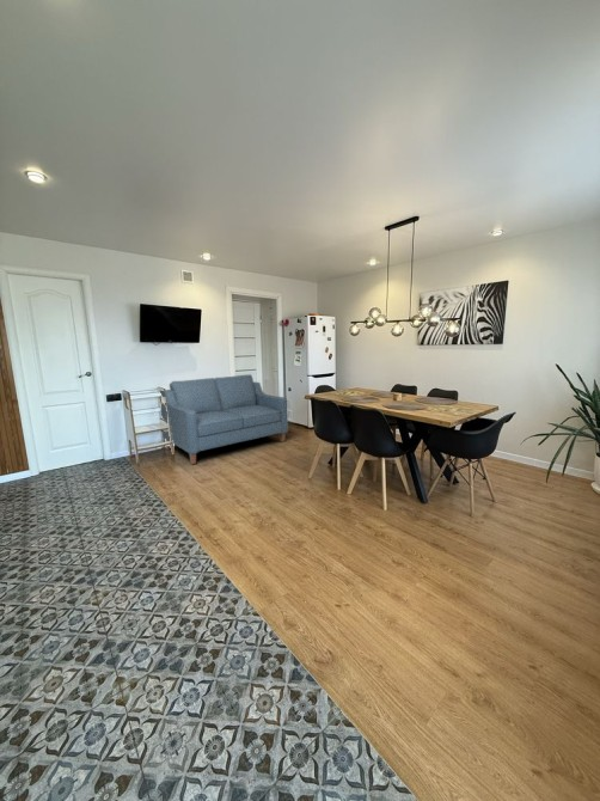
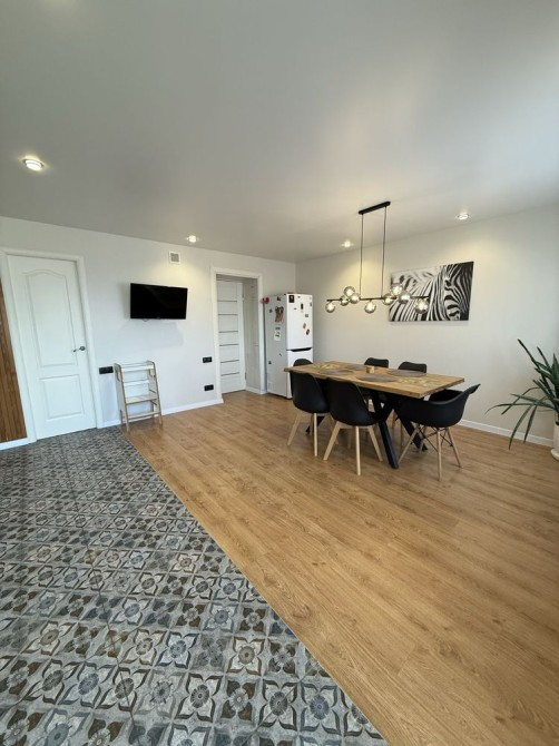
- sofa (226, 411)
